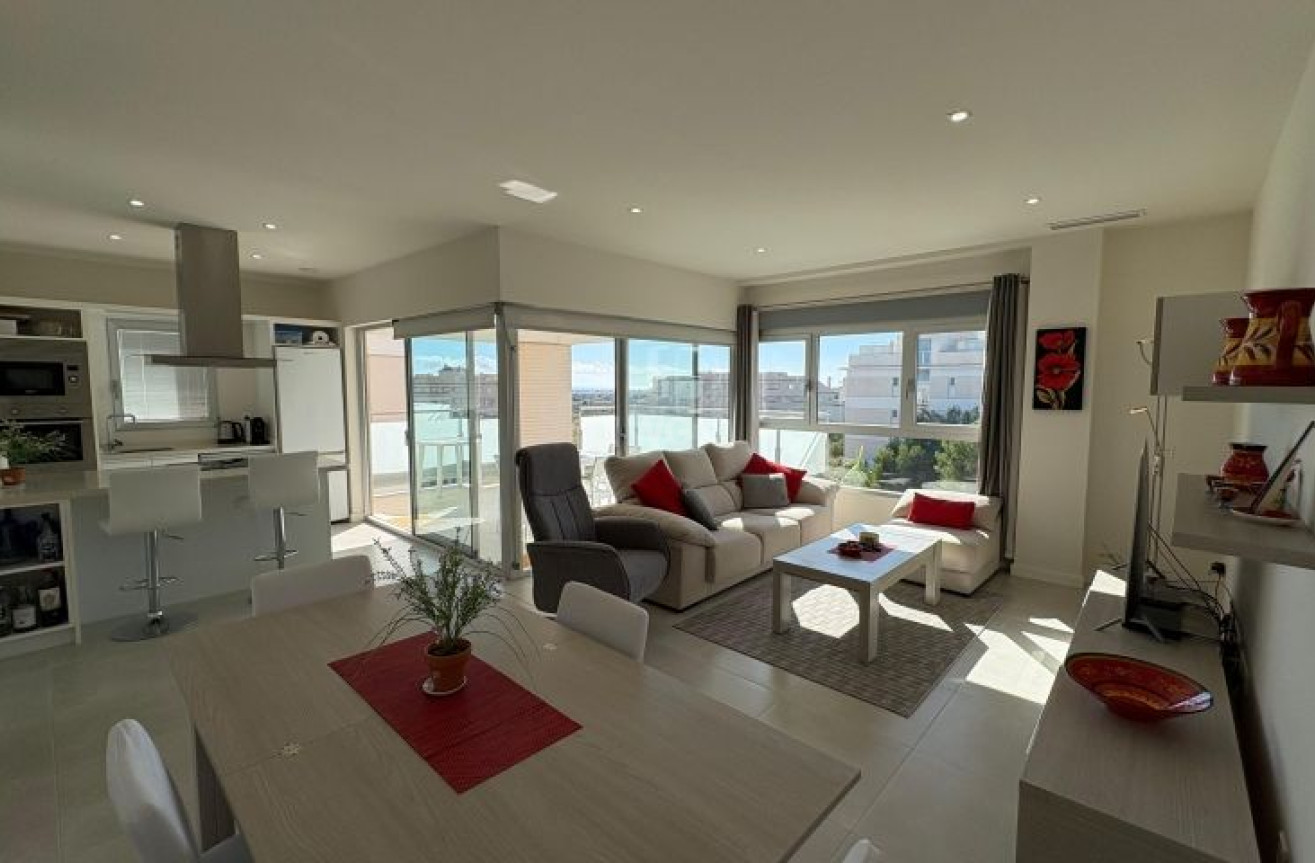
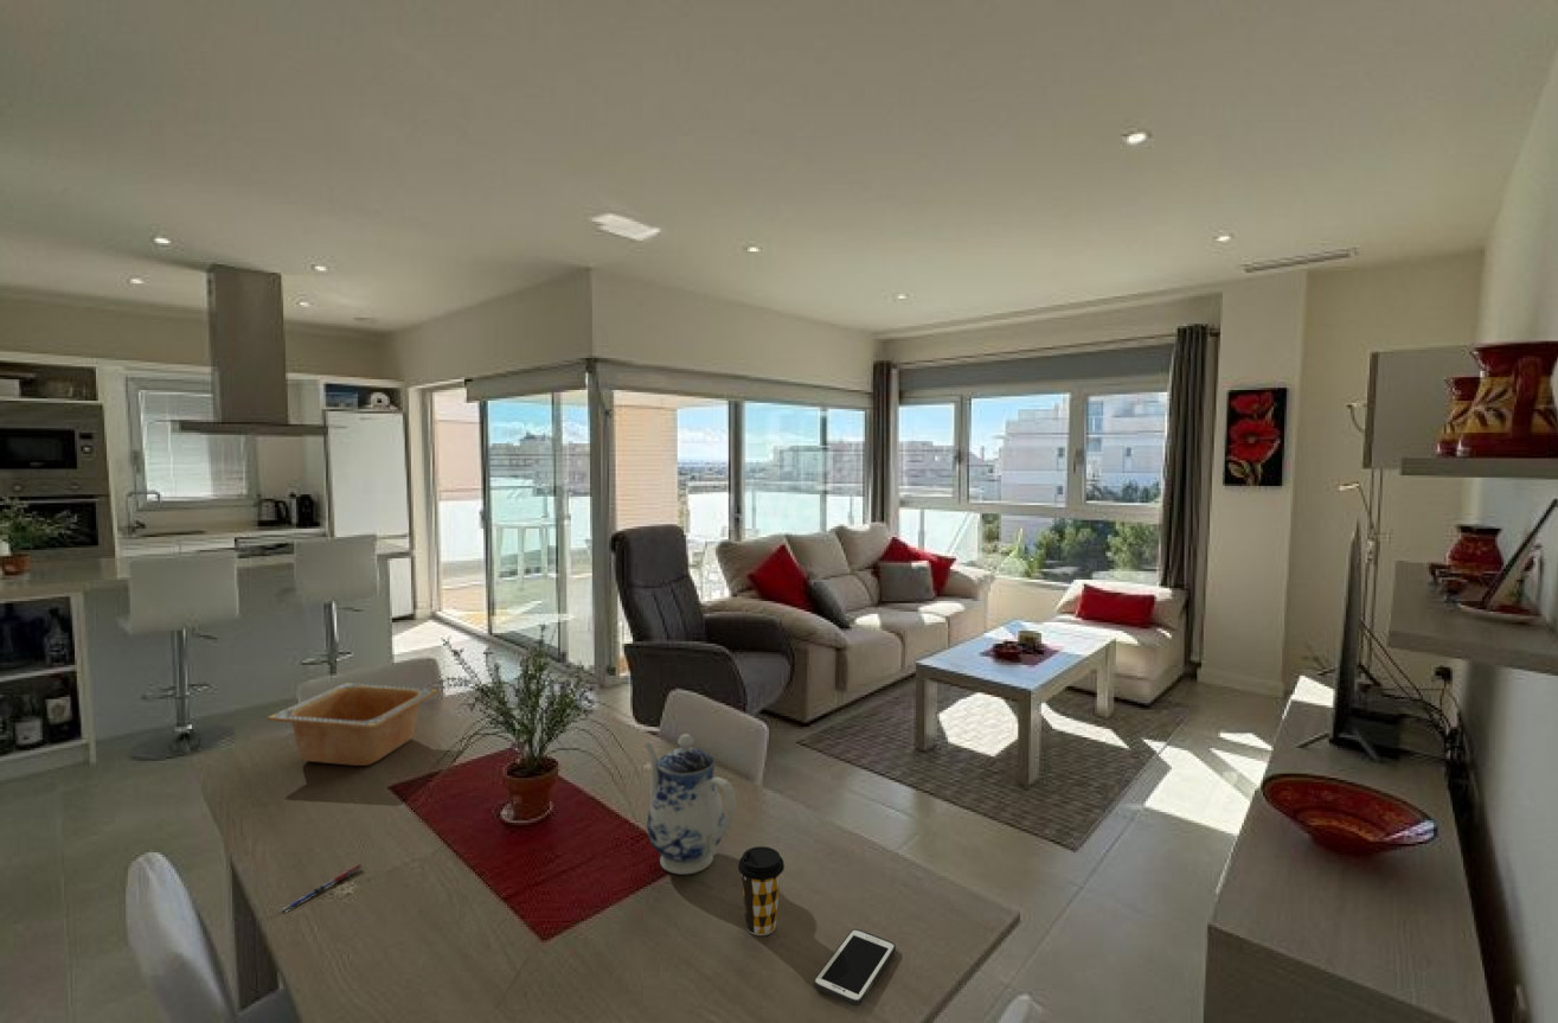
+ teapot (686, 797)
+ pen (323, 885)
+ serving bowl (359, 725)
+ cell phone (855, 965)
+ coffee cup (761, 890)
